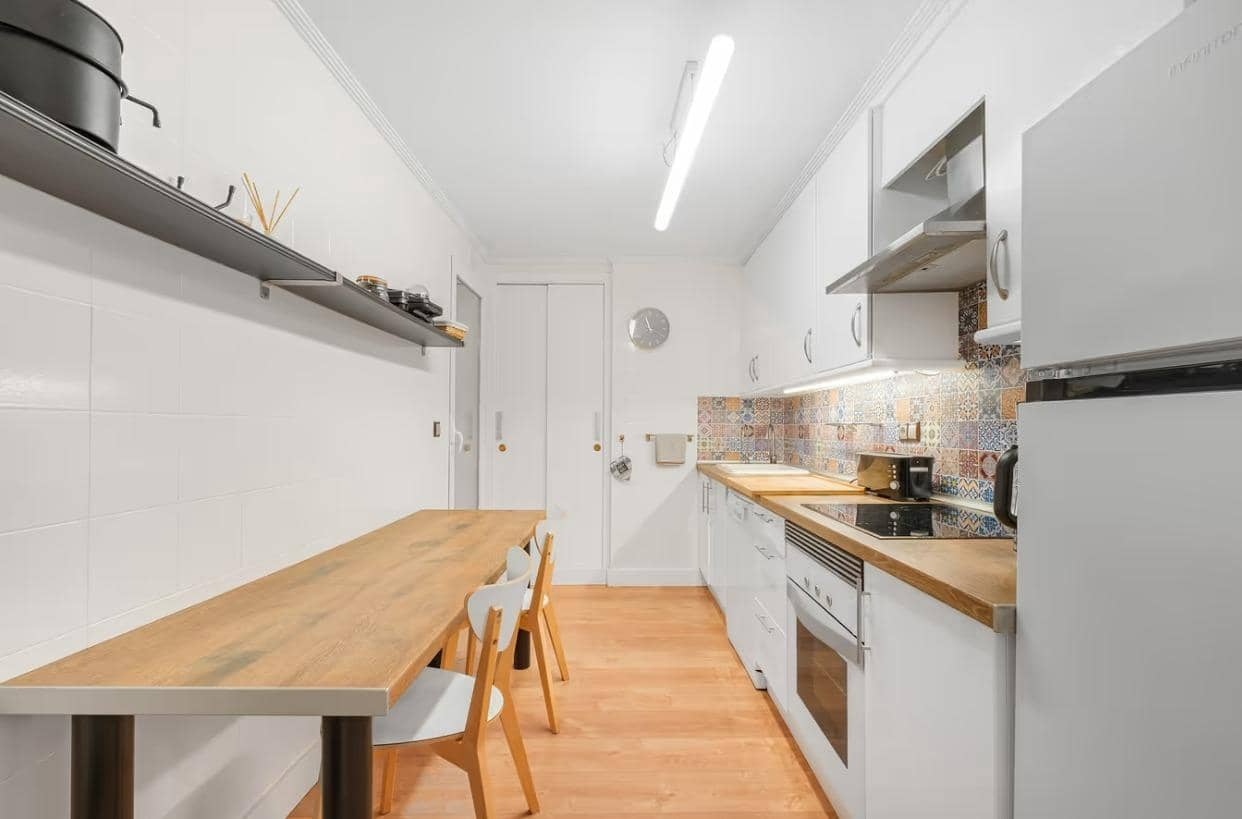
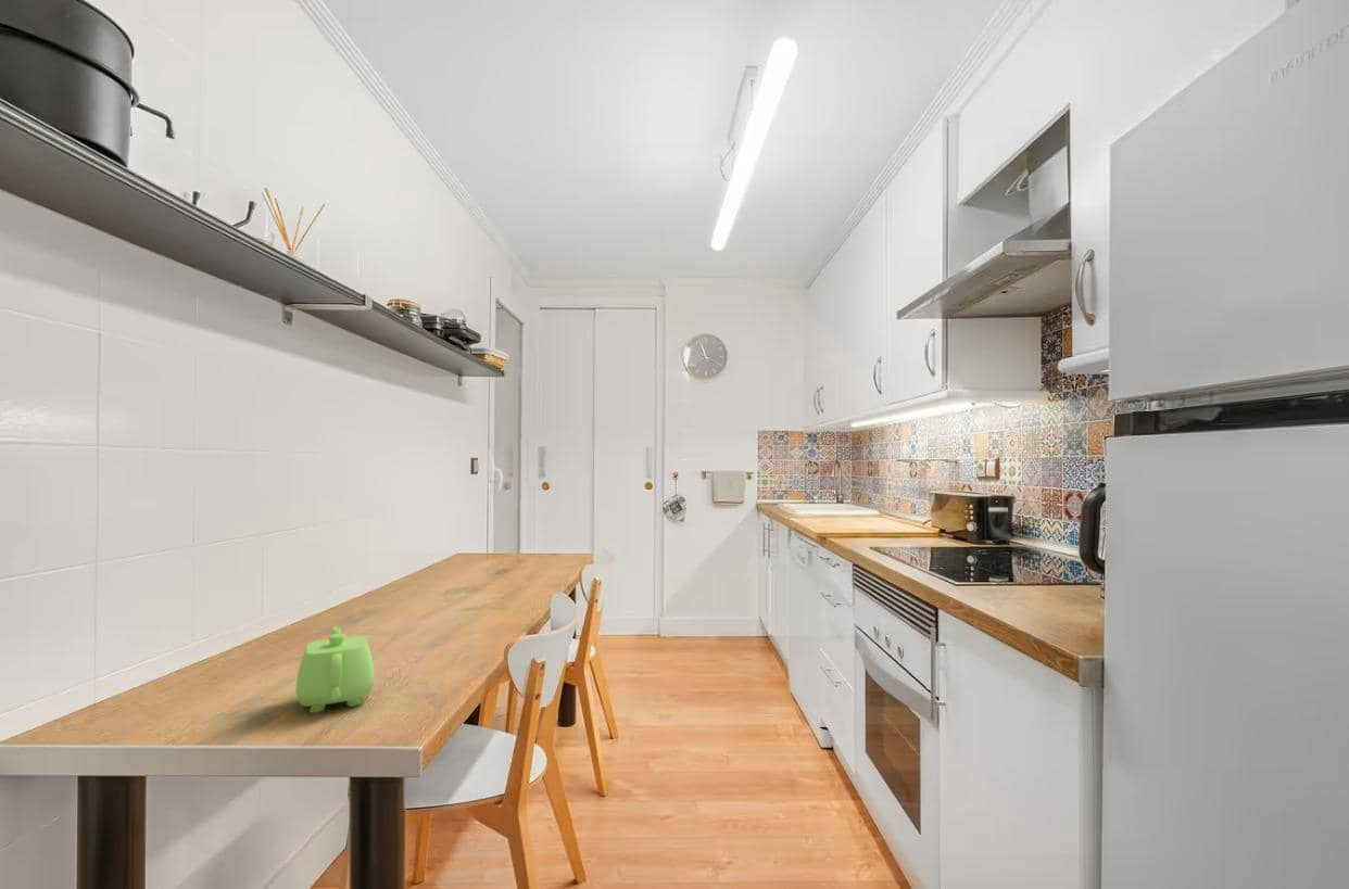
+ teapot (336, 665)
